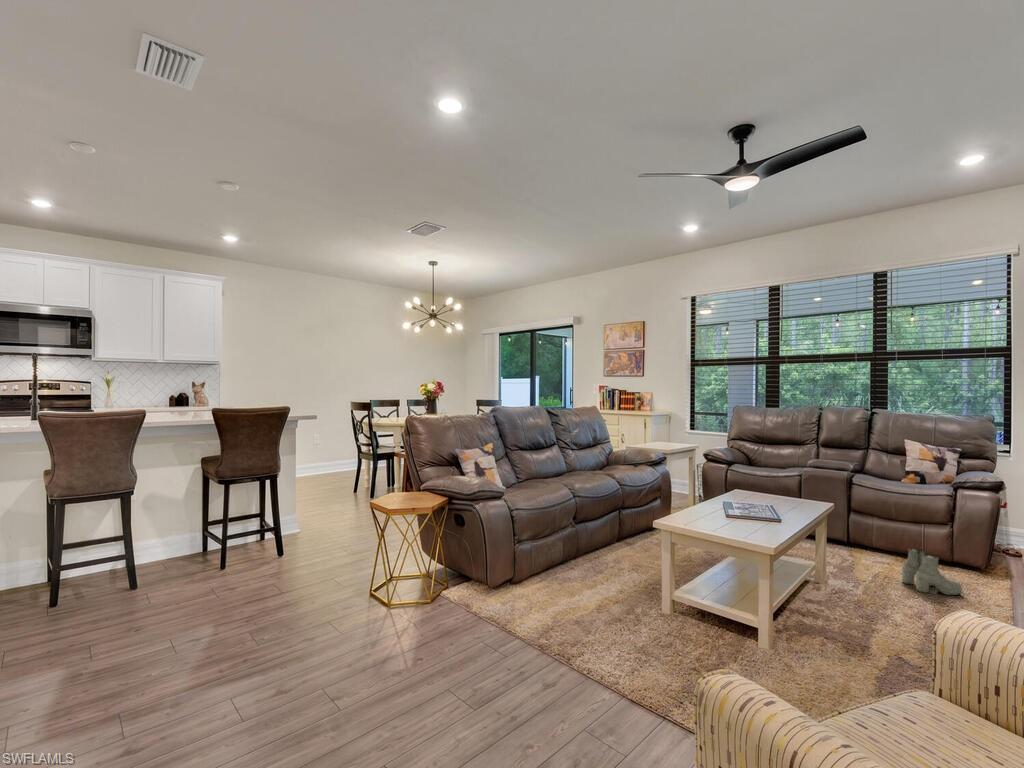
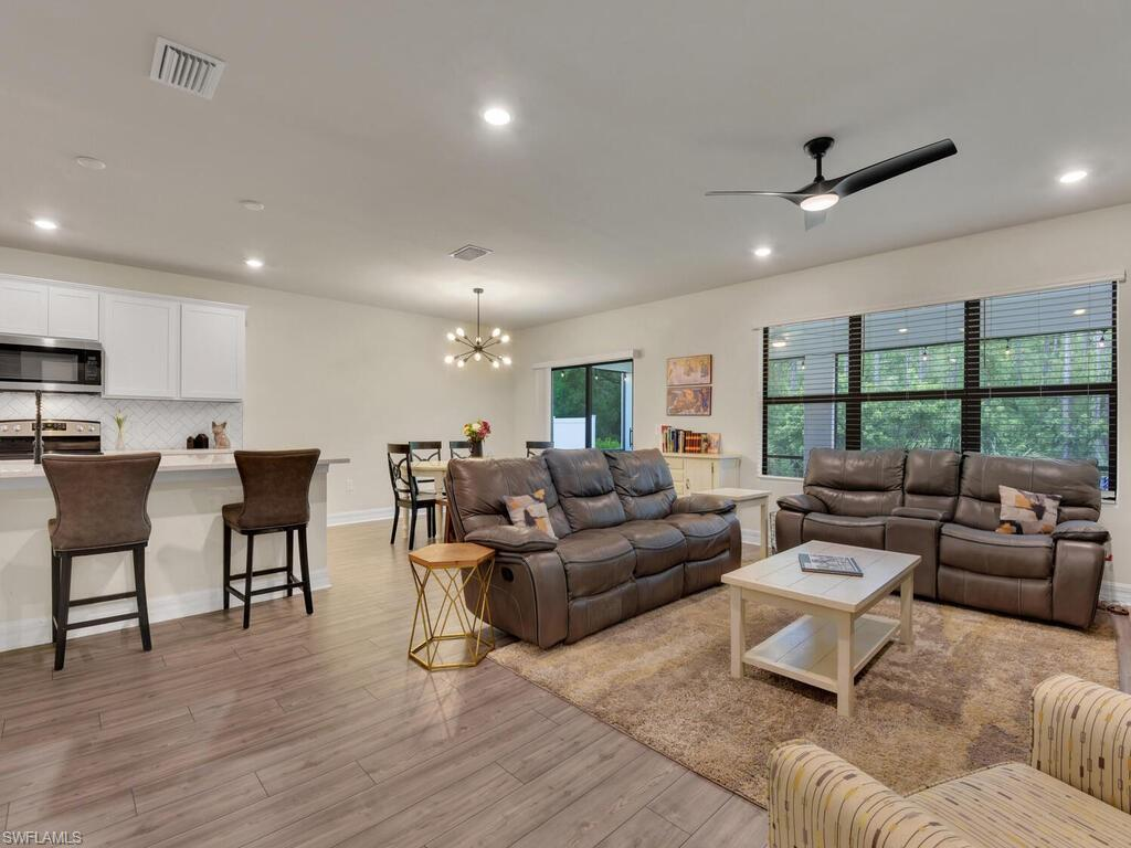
- boots (930, 570)
